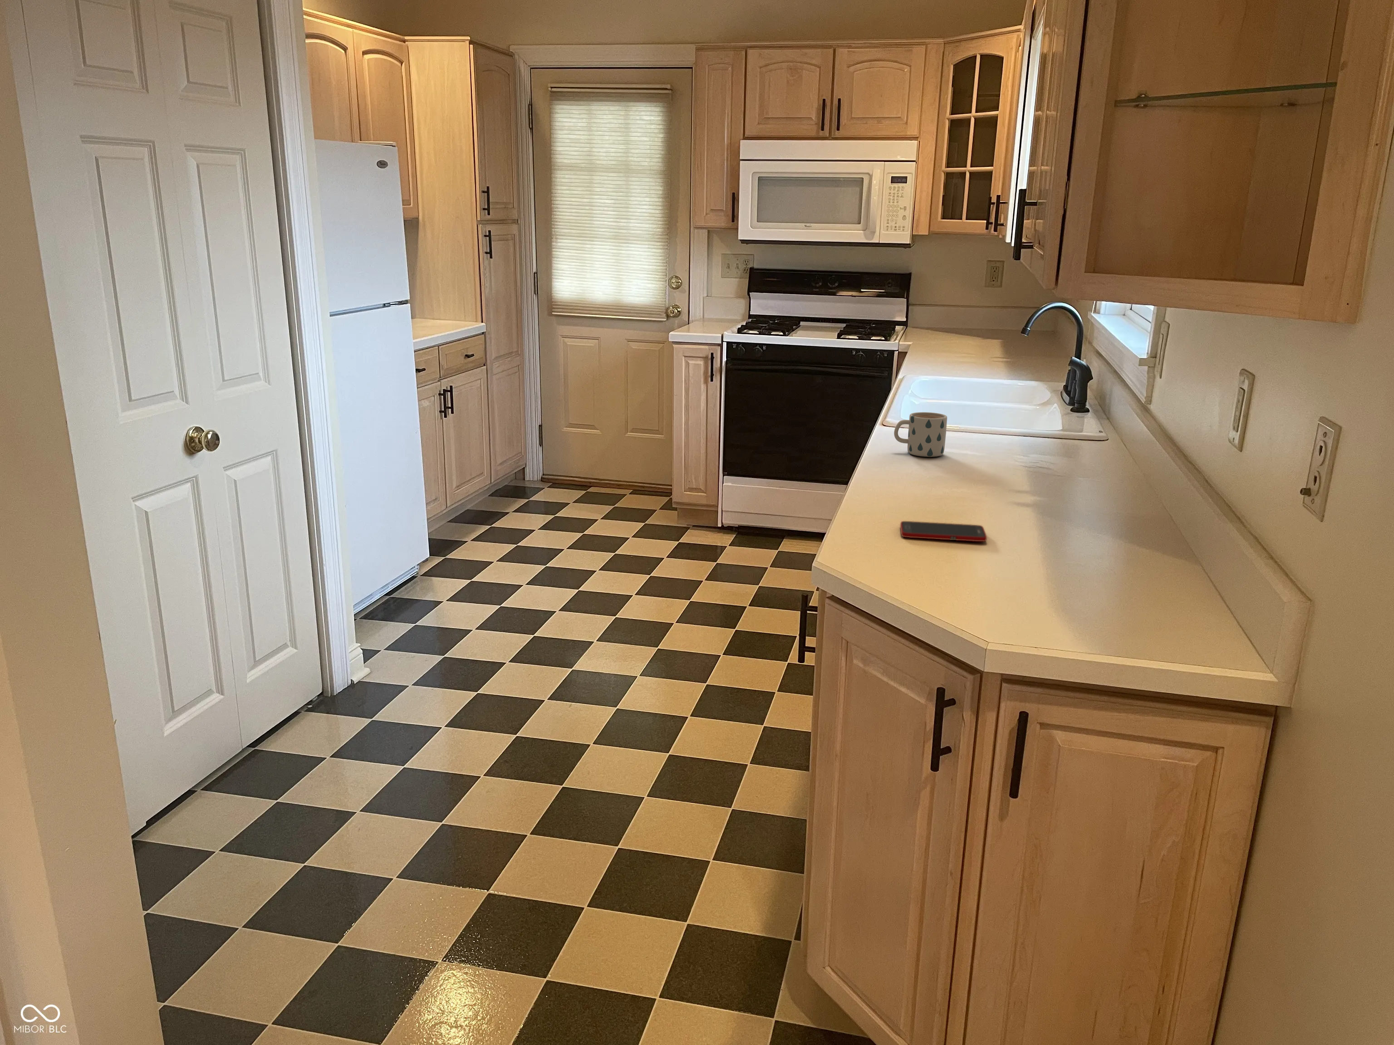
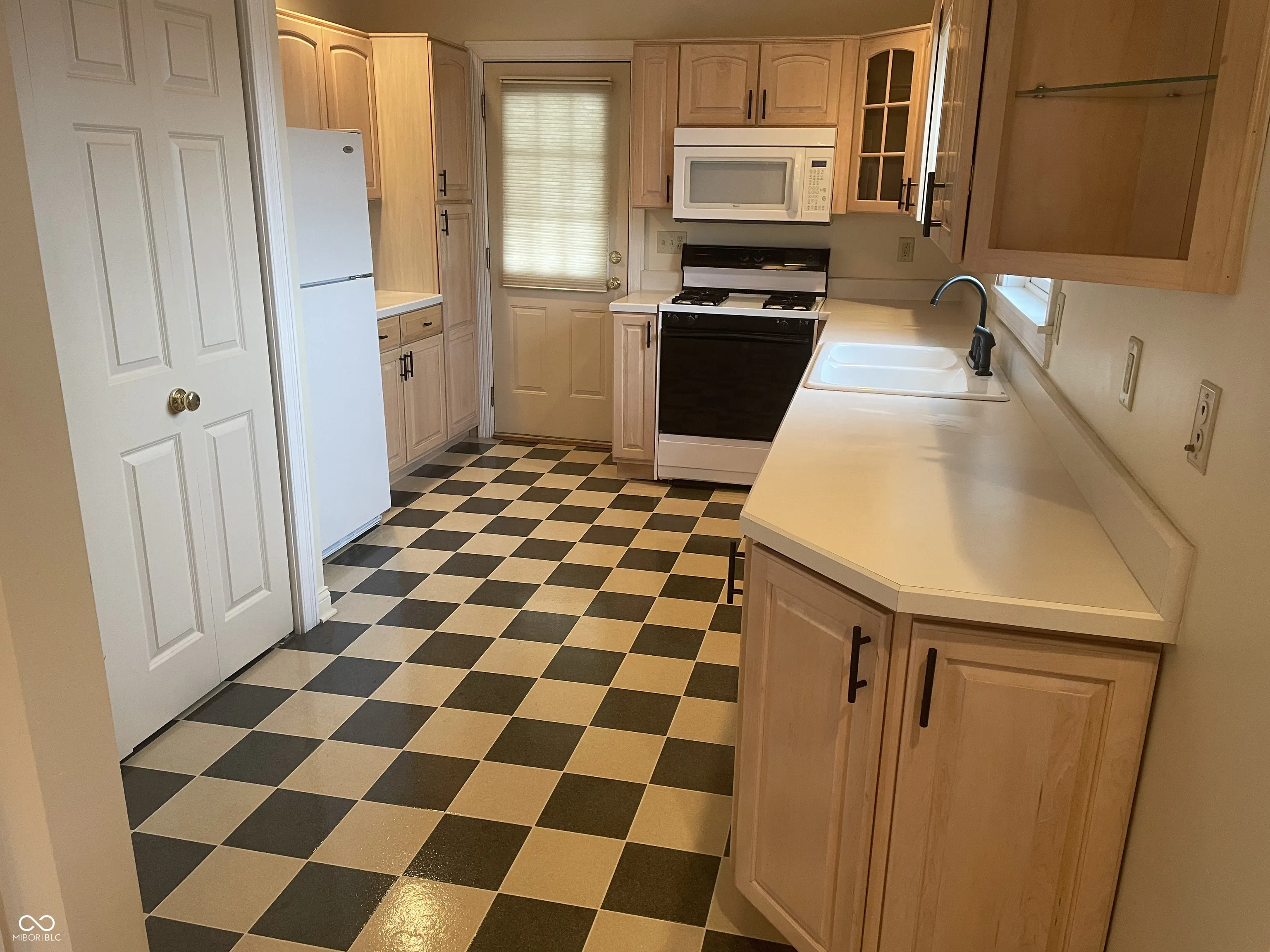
- mug (920, 434)
- cell phone (943, 531)
